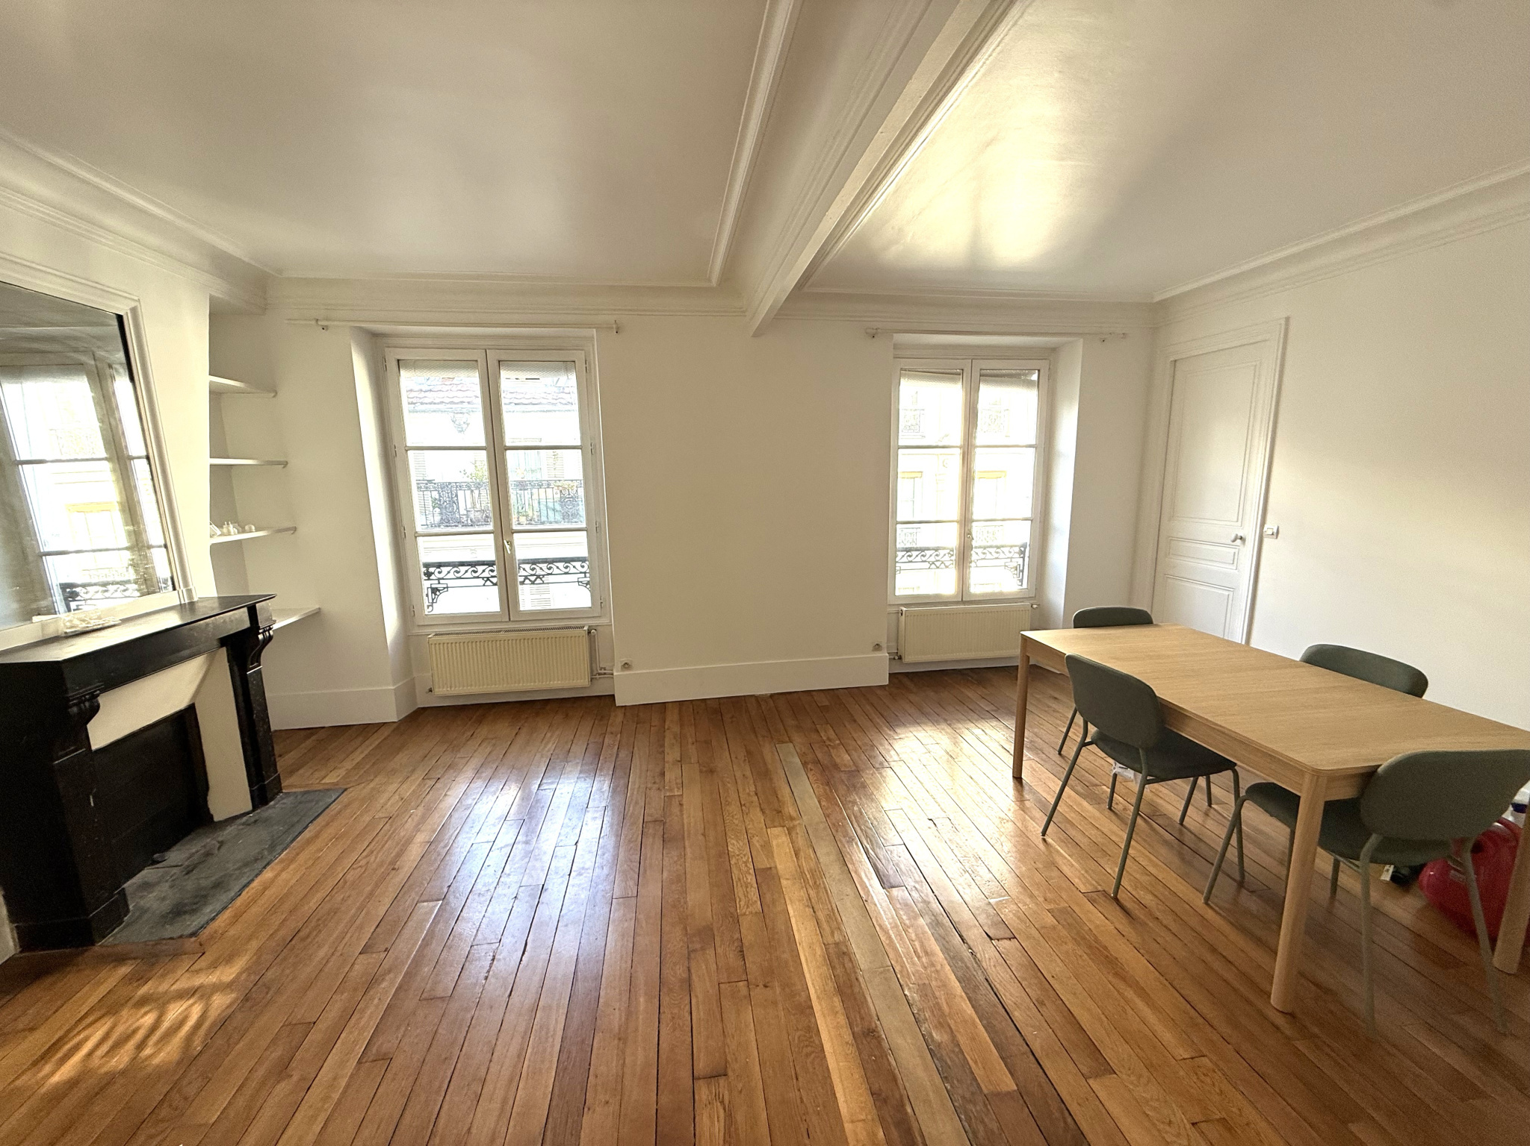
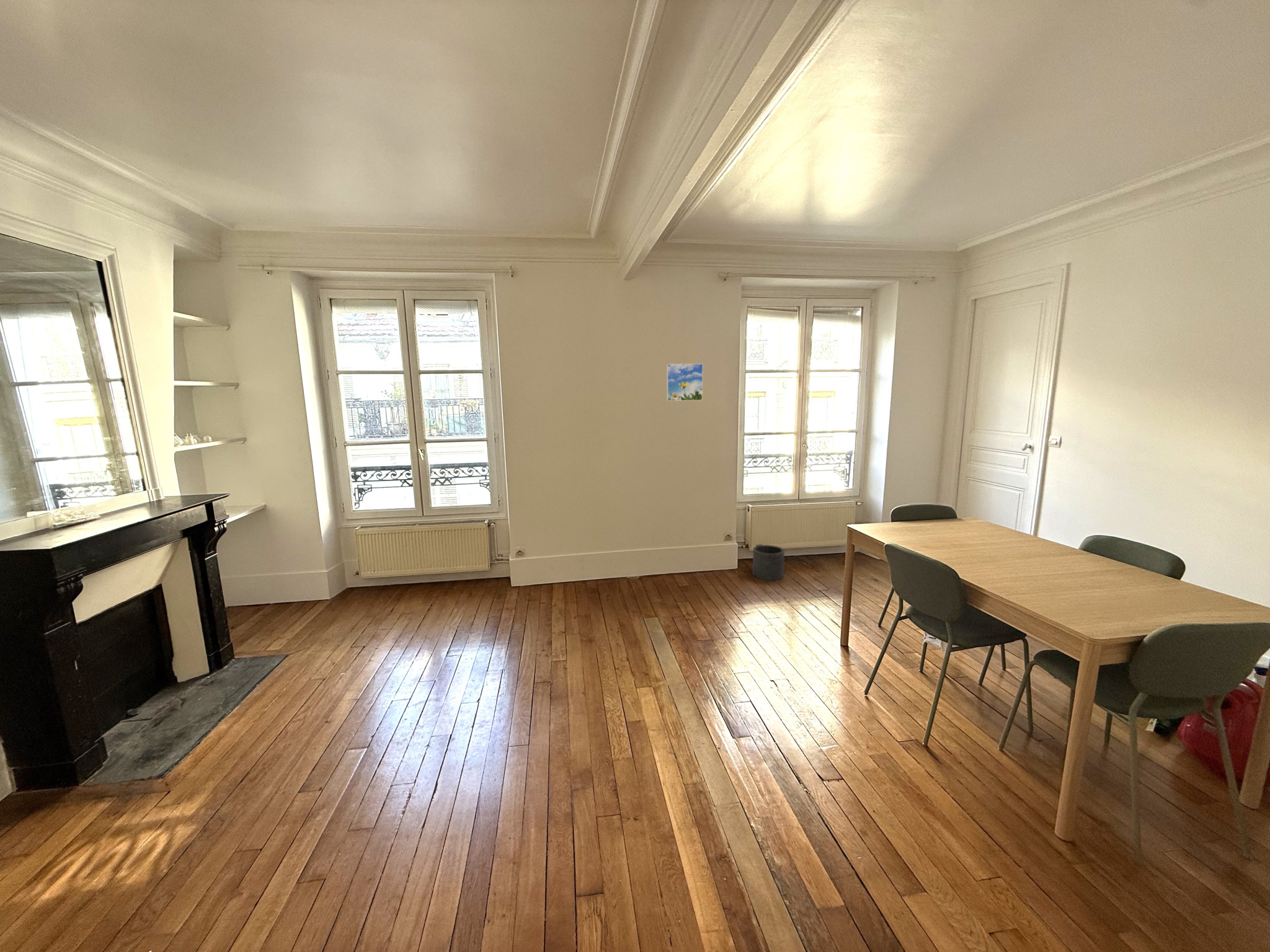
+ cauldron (768, 562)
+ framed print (685, 382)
